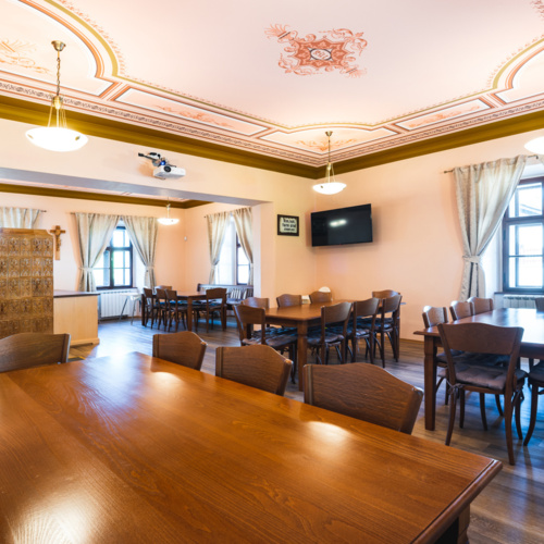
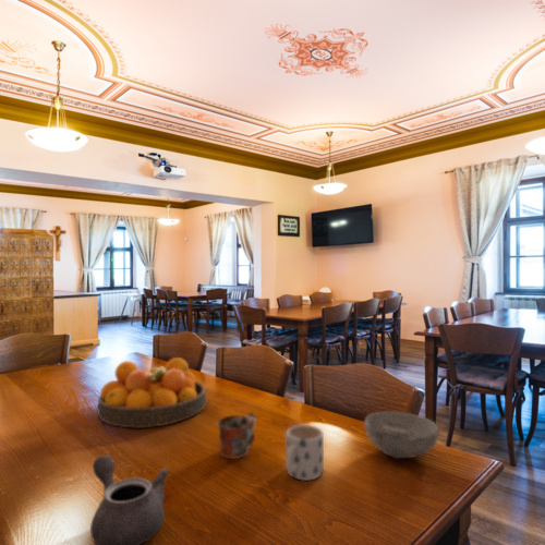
+ teapot (124, 494)
+ fruit bowl (154, 384)
+ bowl (400, 436)
+ mug (239, 434)
+ mug (301, 455)
